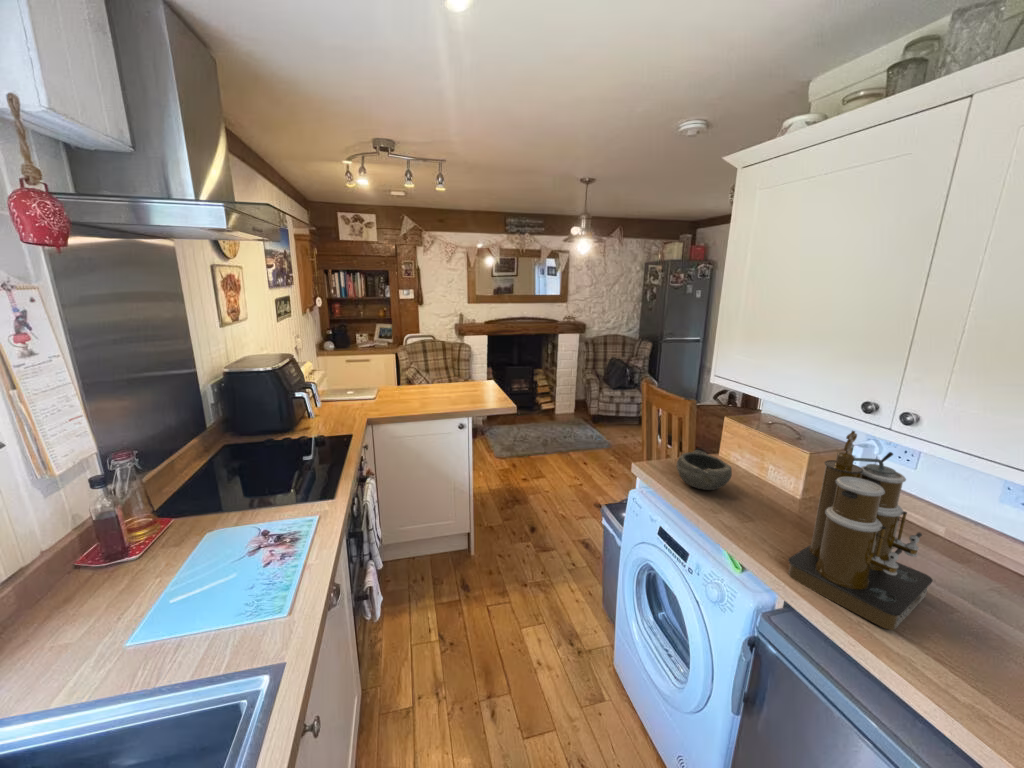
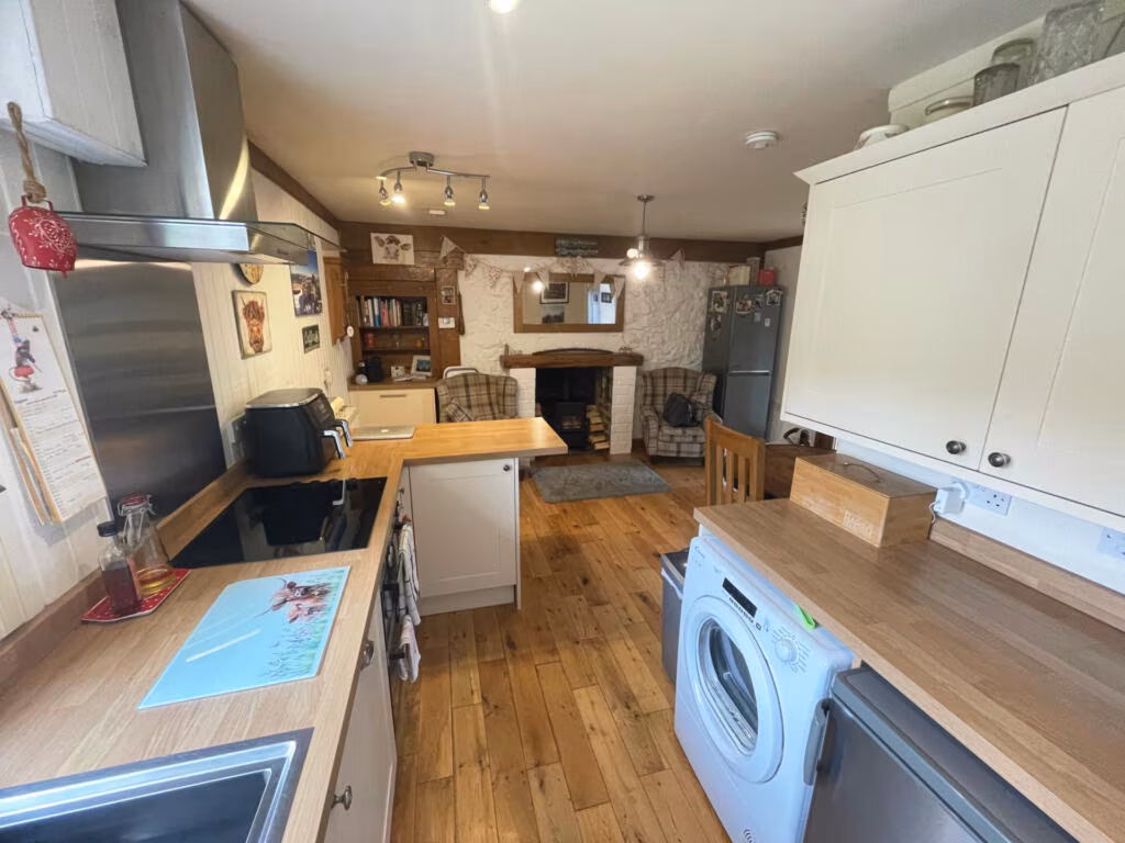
- coffee maker (869, 514)
- bowl (704, 471)
